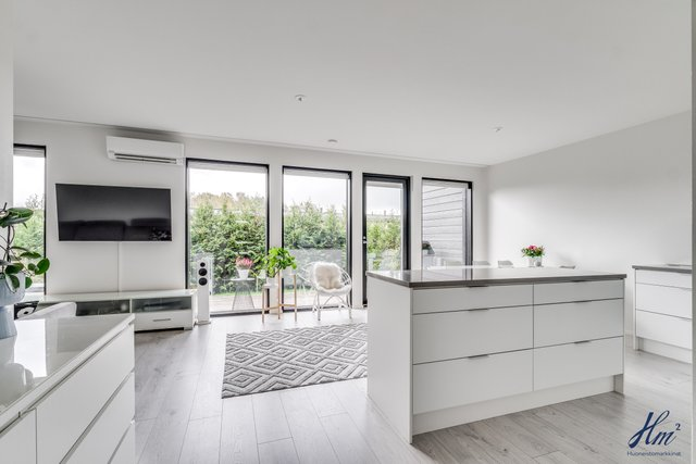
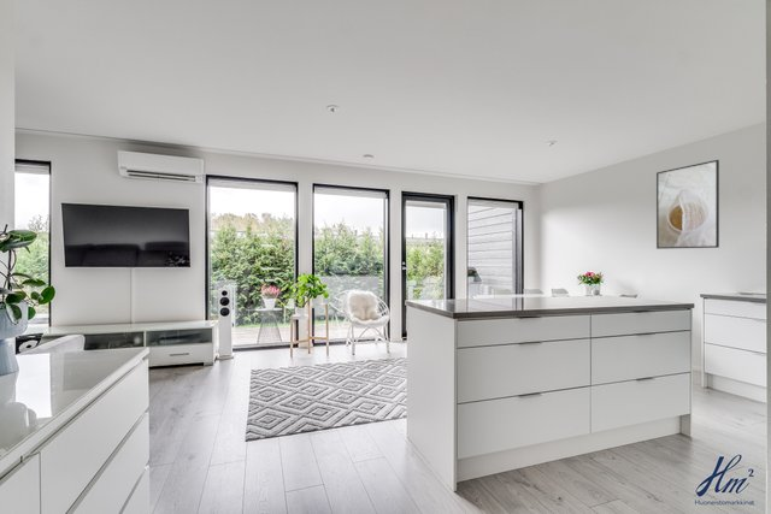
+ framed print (685, 207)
